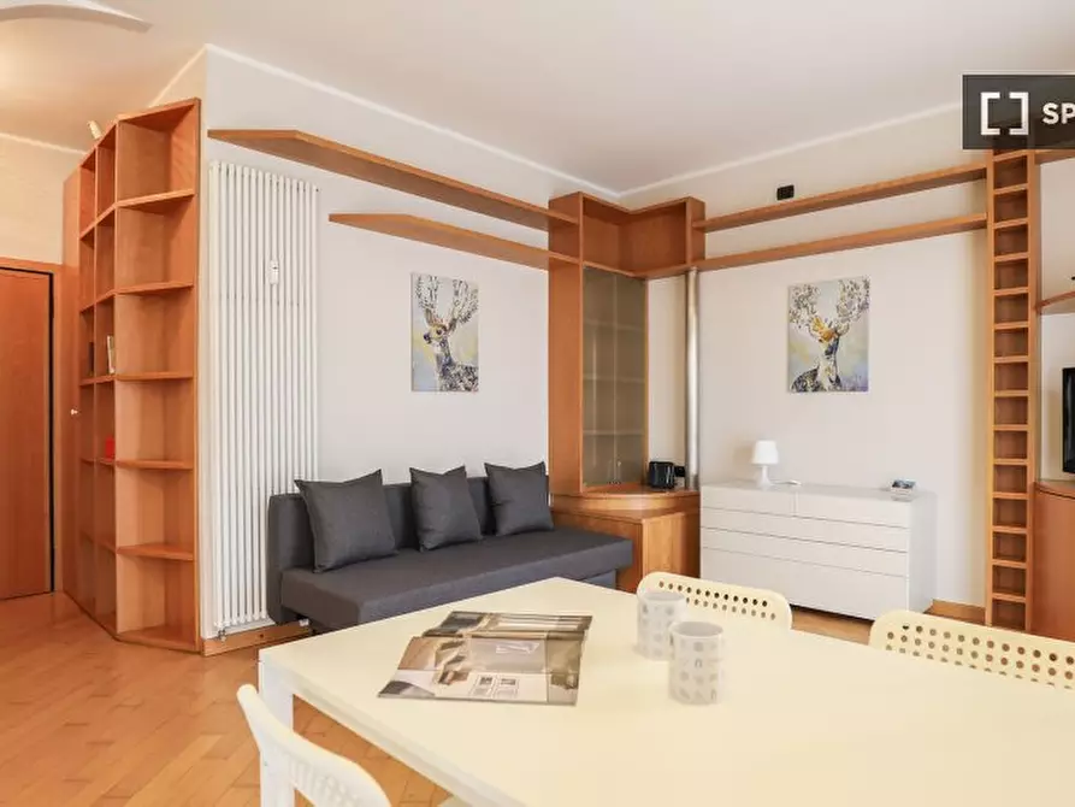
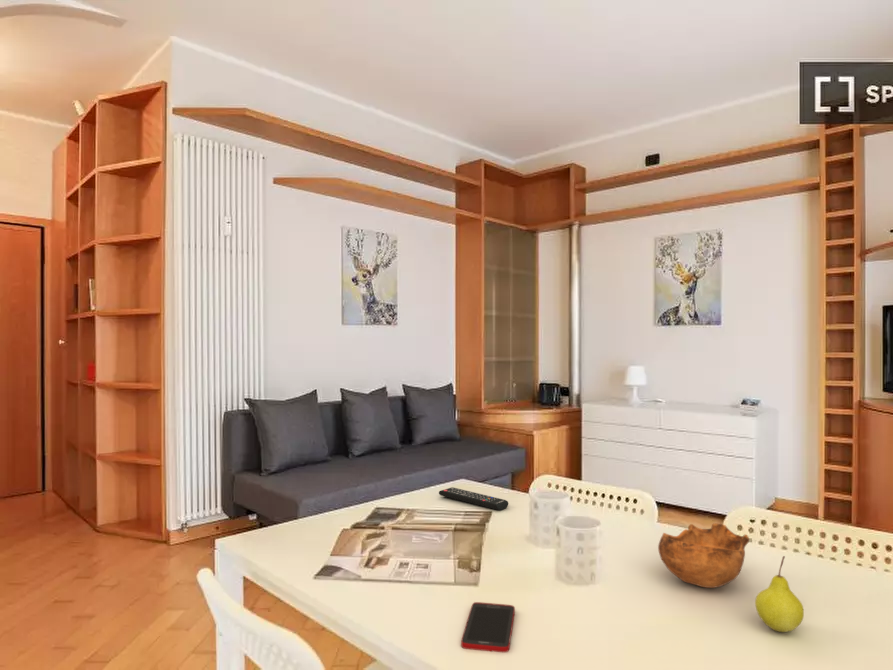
+ bowl (704, 555)
+ fruit (778, 594)
+ remote control (472, 498)
+ cell phone (489, 625)
